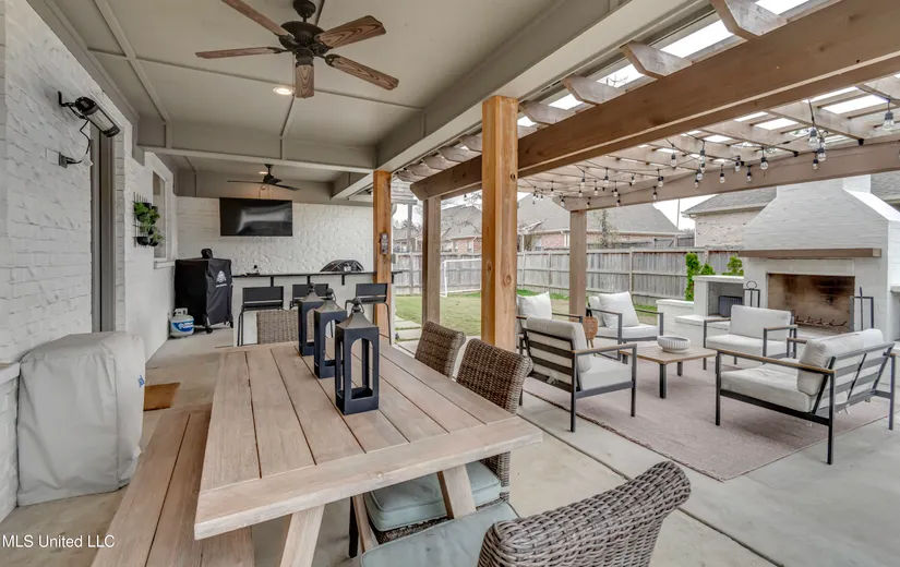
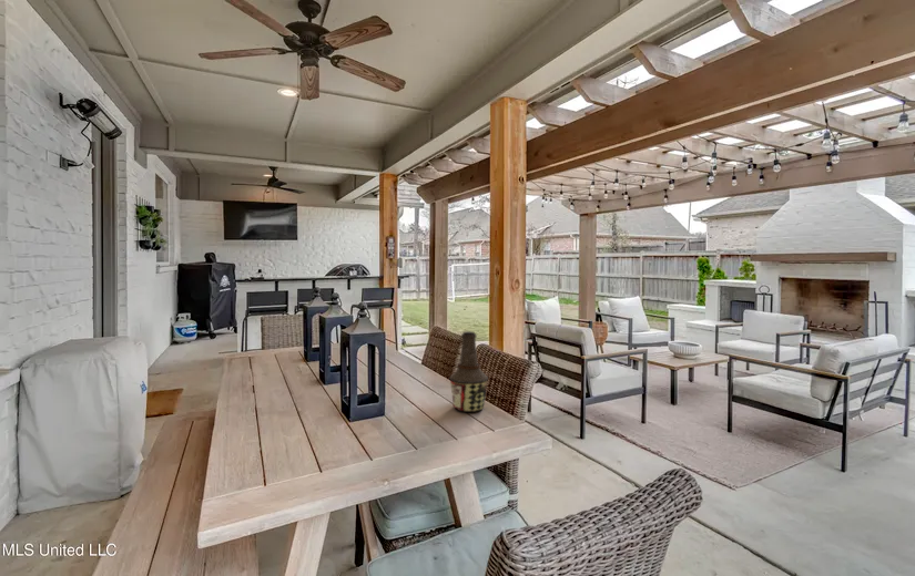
+ bottle (468, 369)
